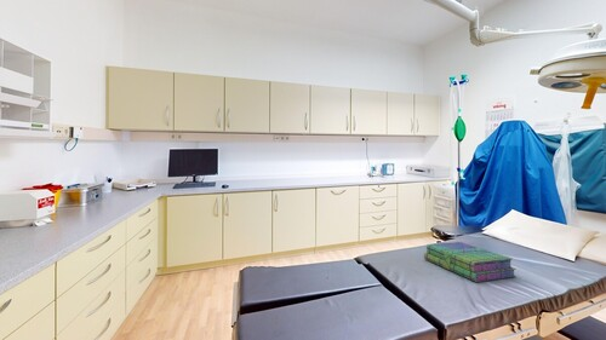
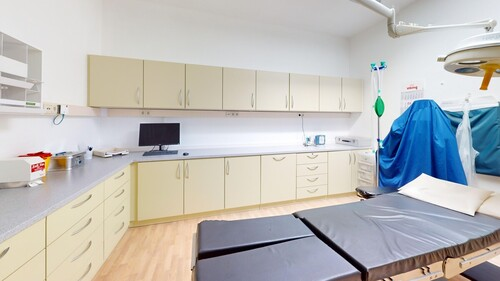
- stack of books (465, 258)
